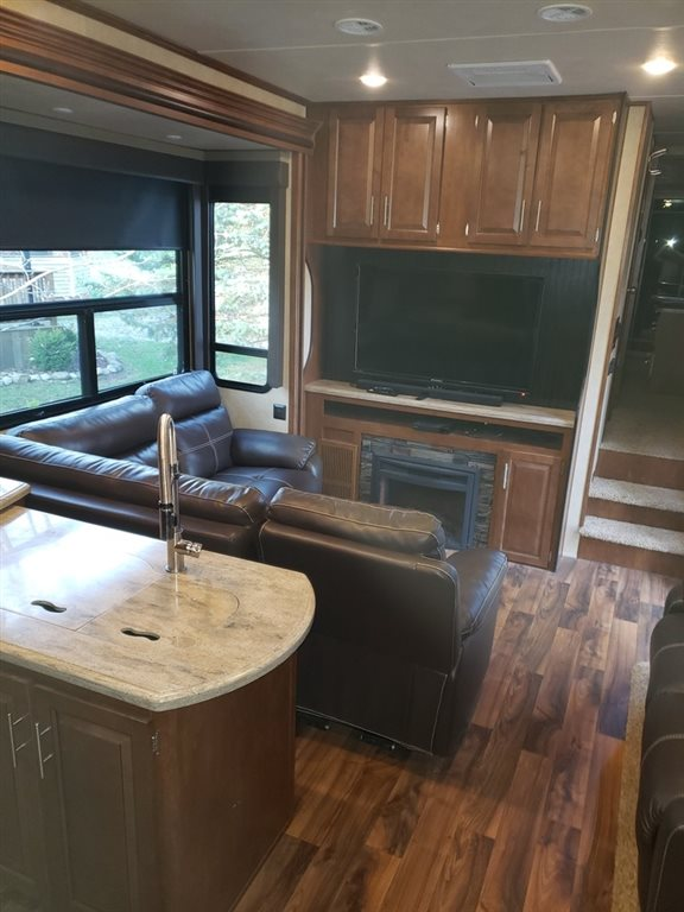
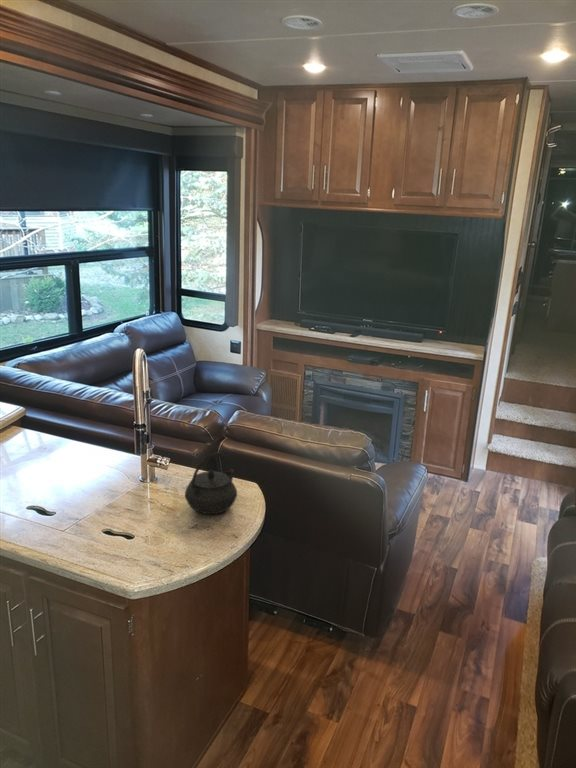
+ kettle (213, 479)
